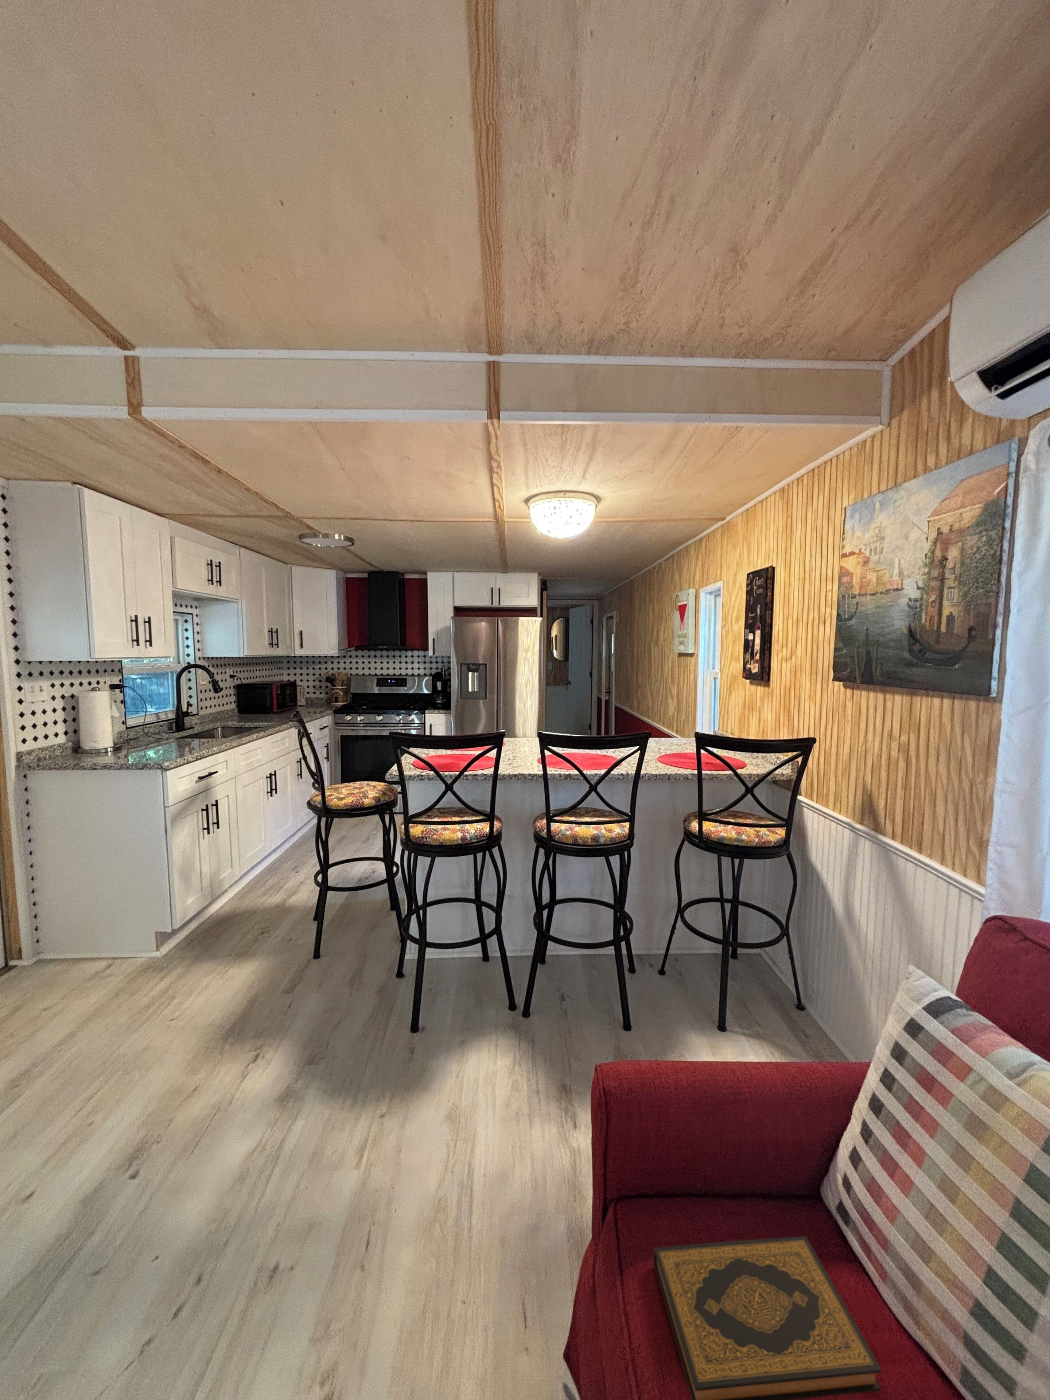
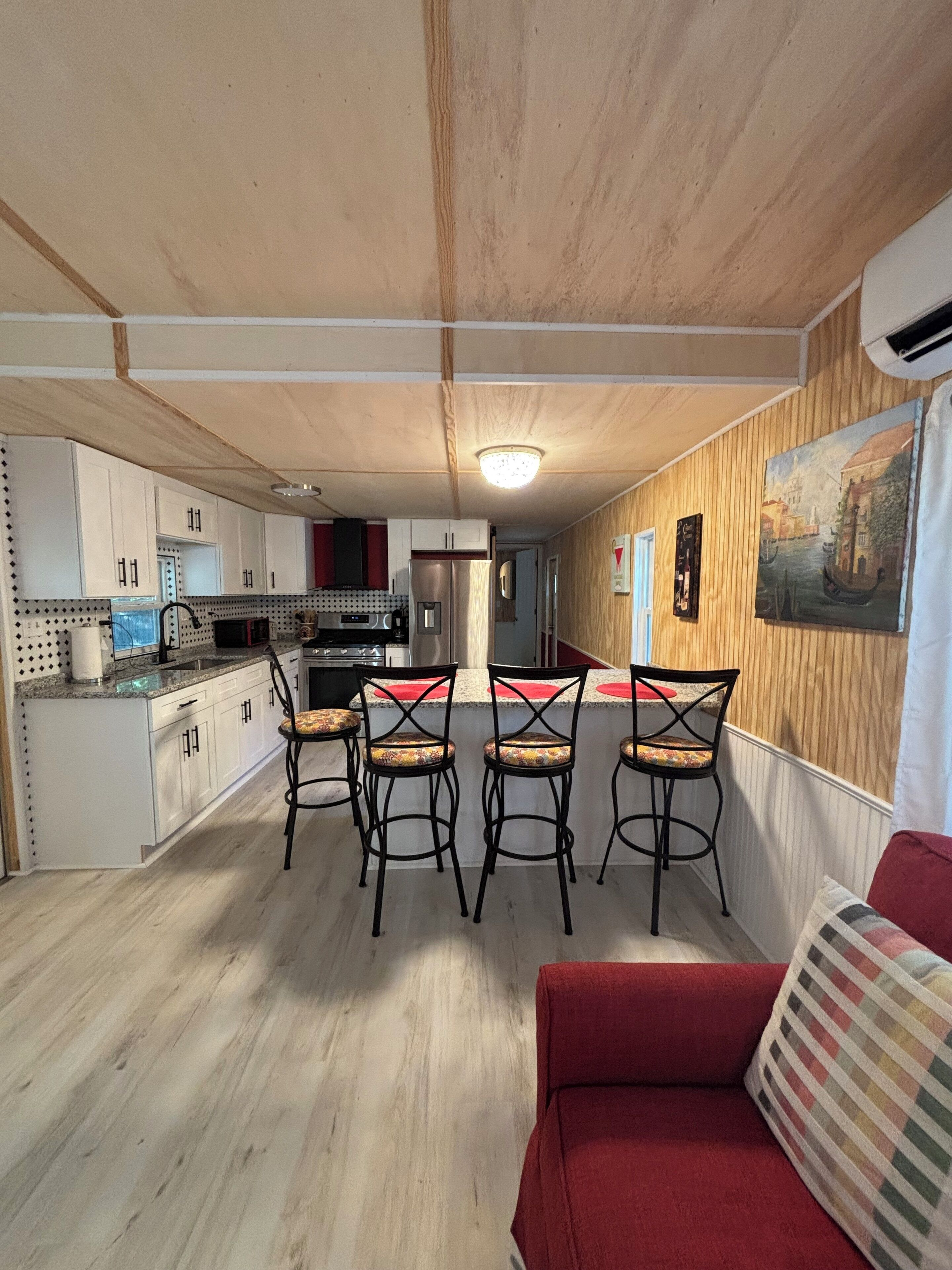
- hardback book (757, 1312)
